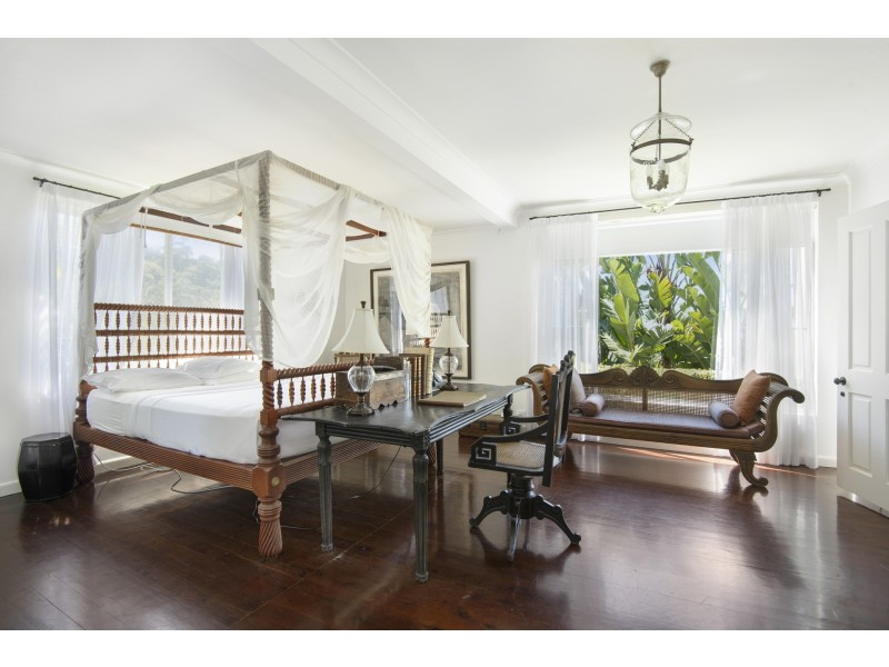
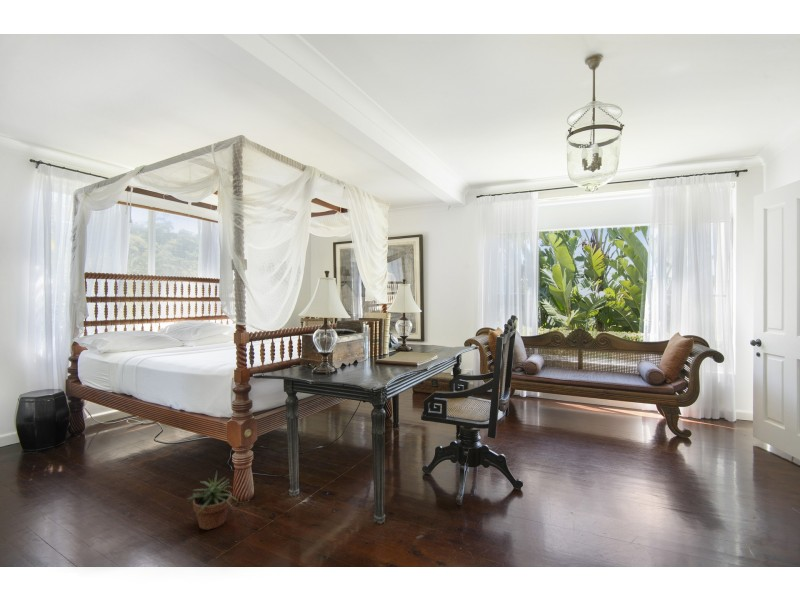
+ potted plant (214, 499)
